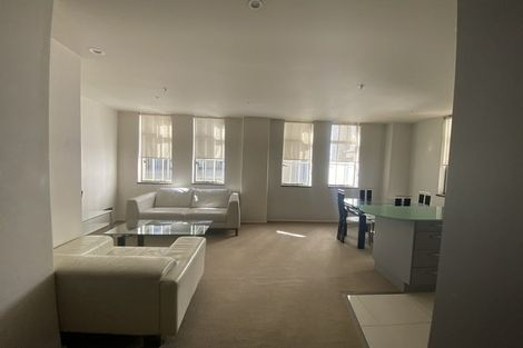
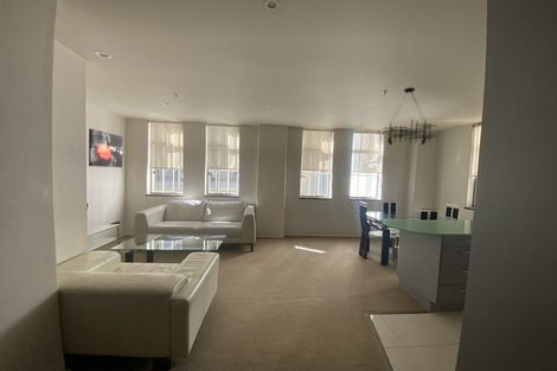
+ wall art (107, 149)
+ chandelier (411, 120)
